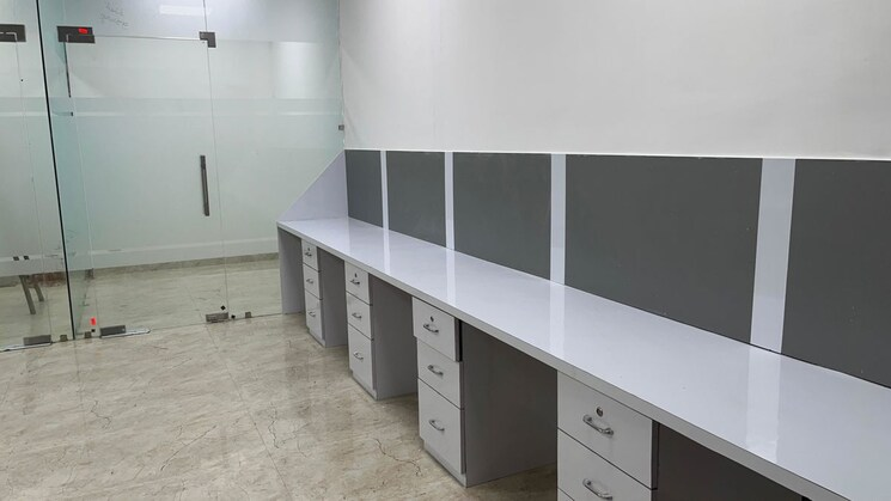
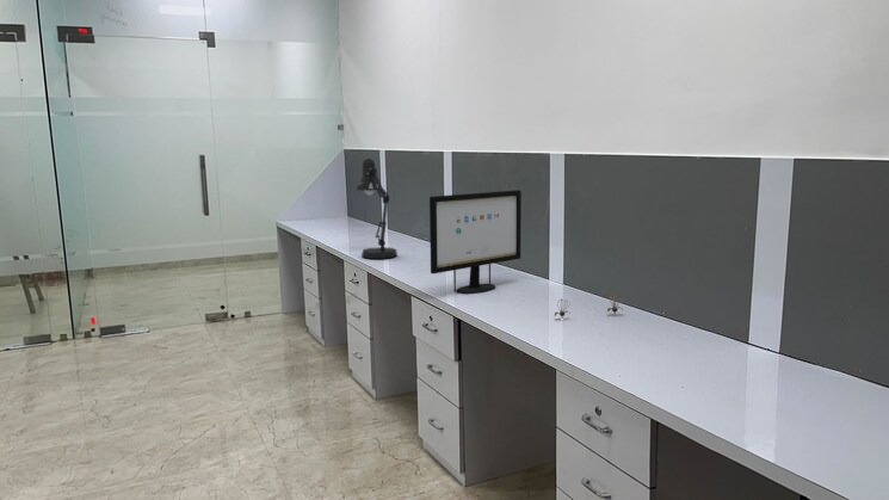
+ computer monitor (477, 241)
+ desk lamp (383, 209)
+ flower (607, 309)
